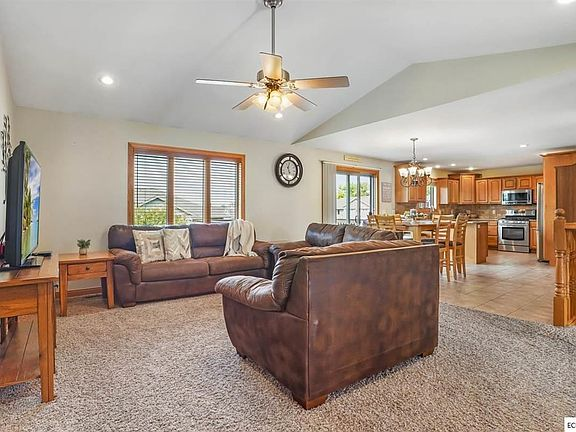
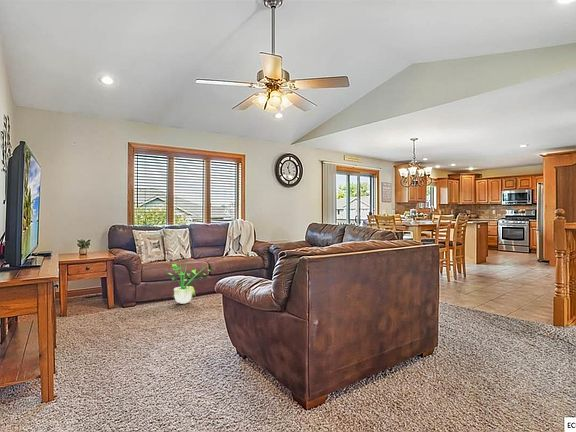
+ potted plant (190, 277)
